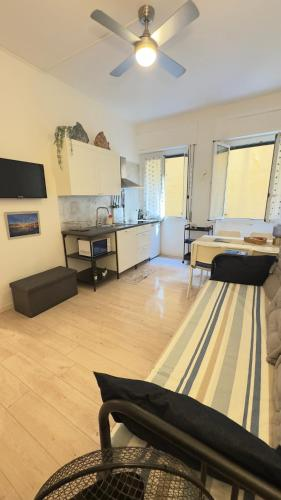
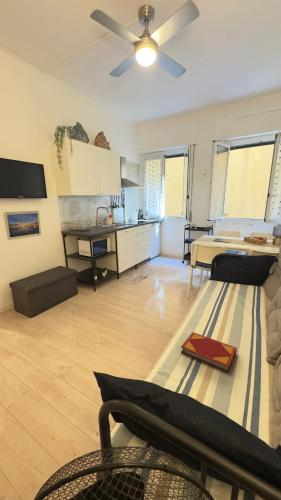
+ hardback book (208, 349)
